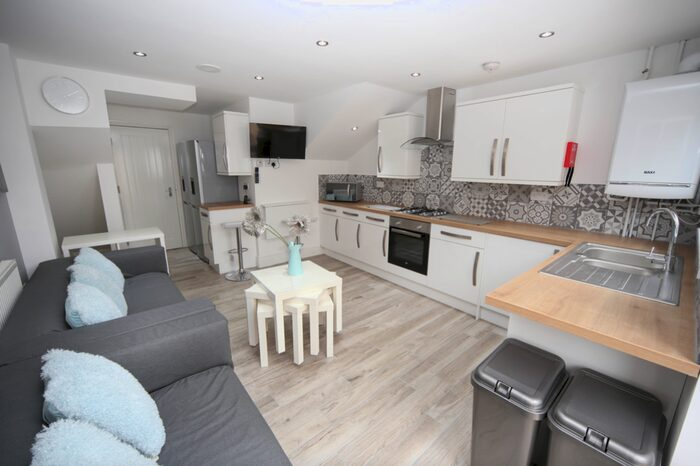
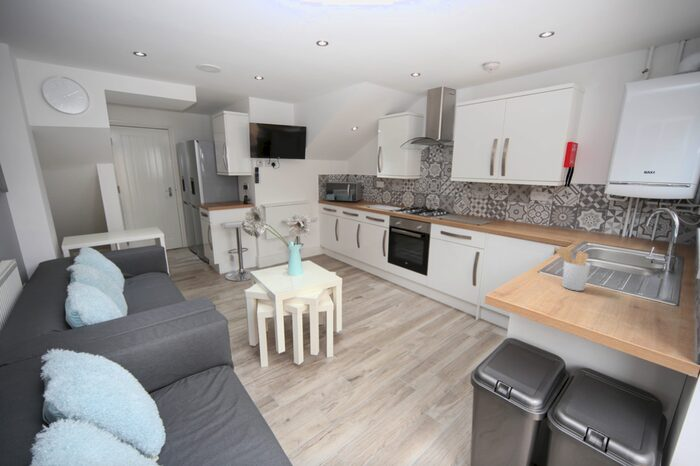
+ utensil holder (570, 267)
